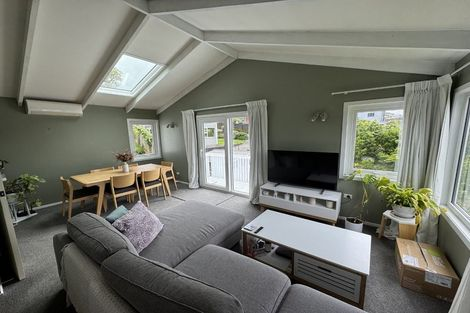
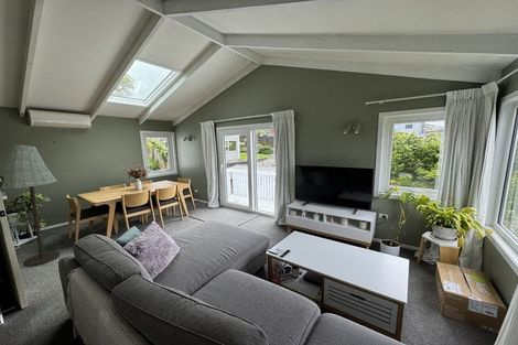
+ floor lamp (33, 204)
